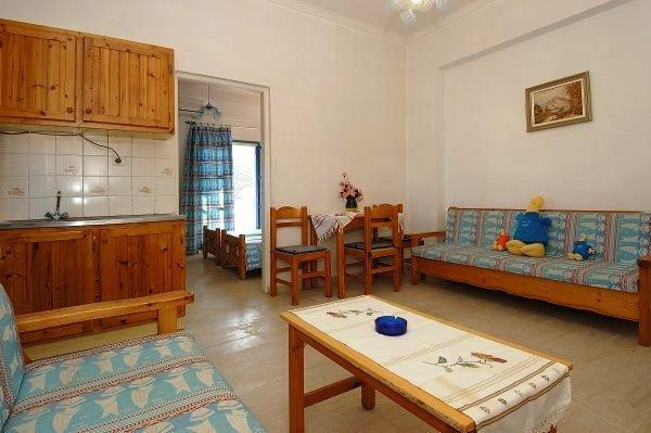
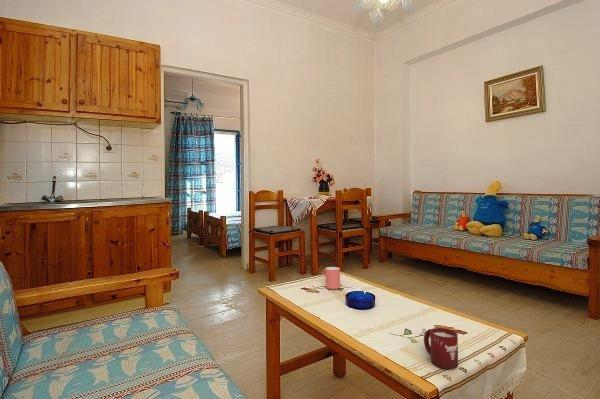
+ cup (439, 345)
+ cup (330, 277)
